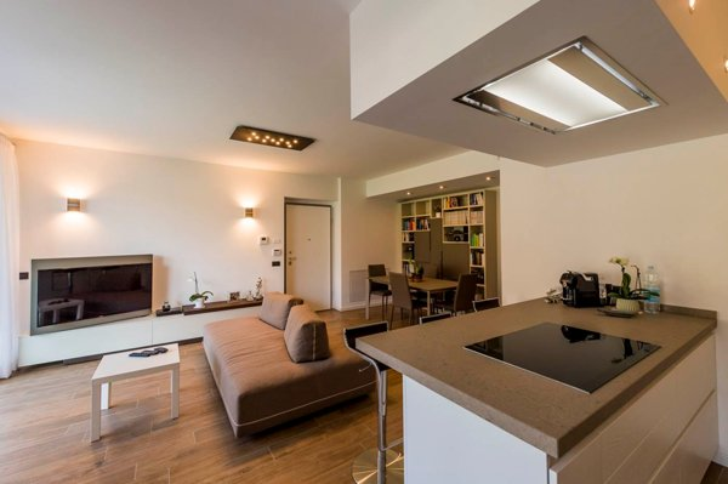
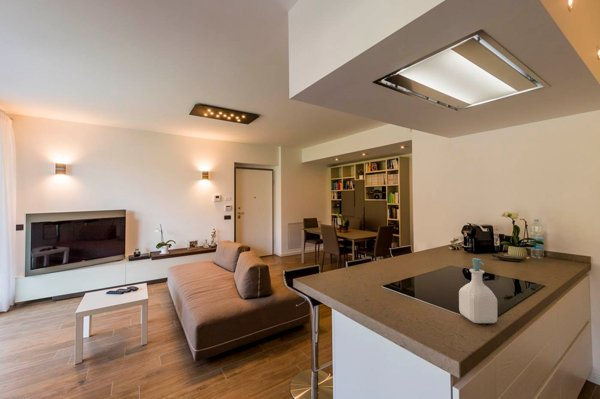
+ soap bottle (477, 288)
